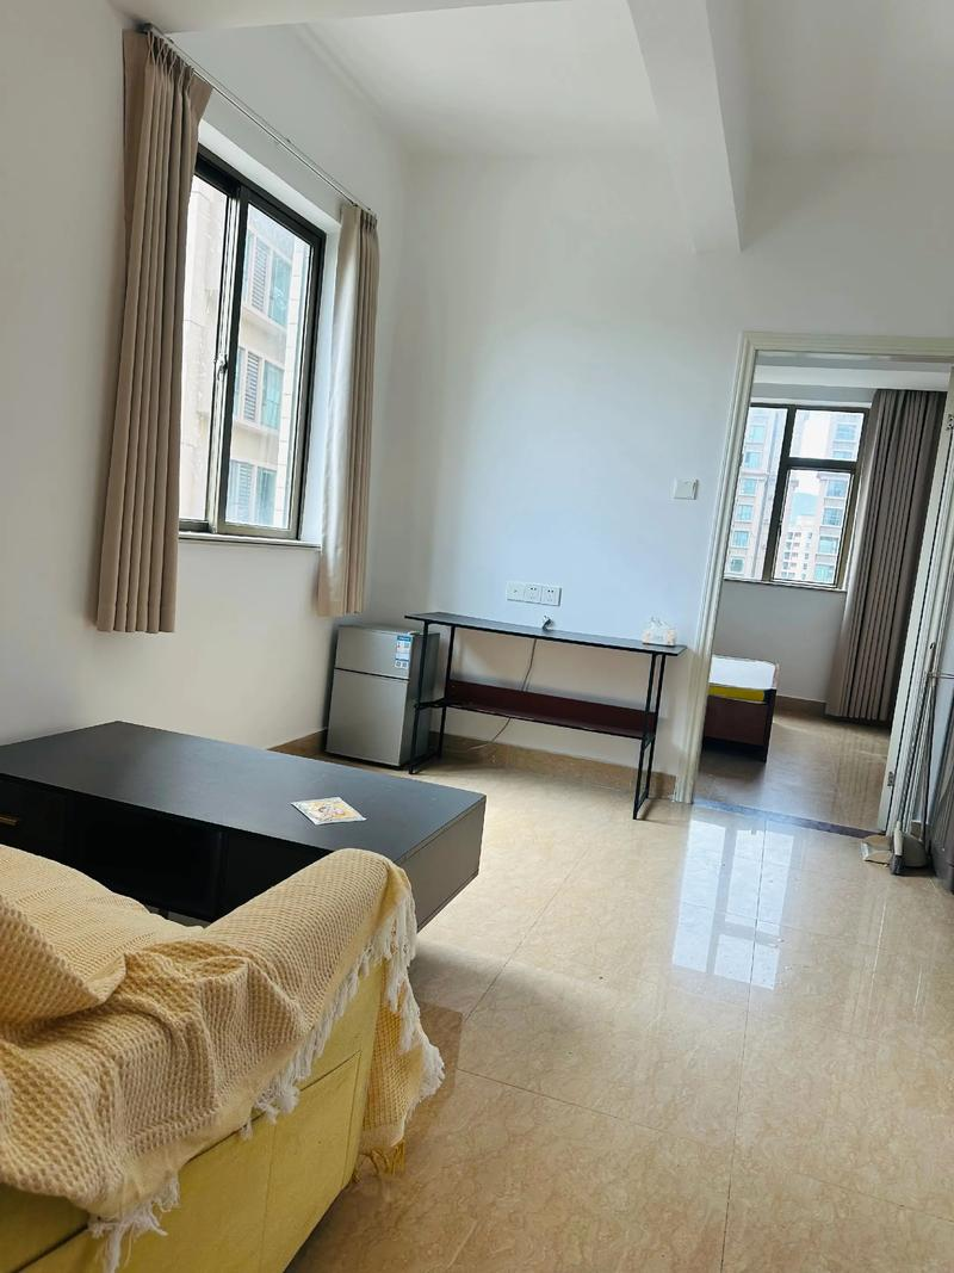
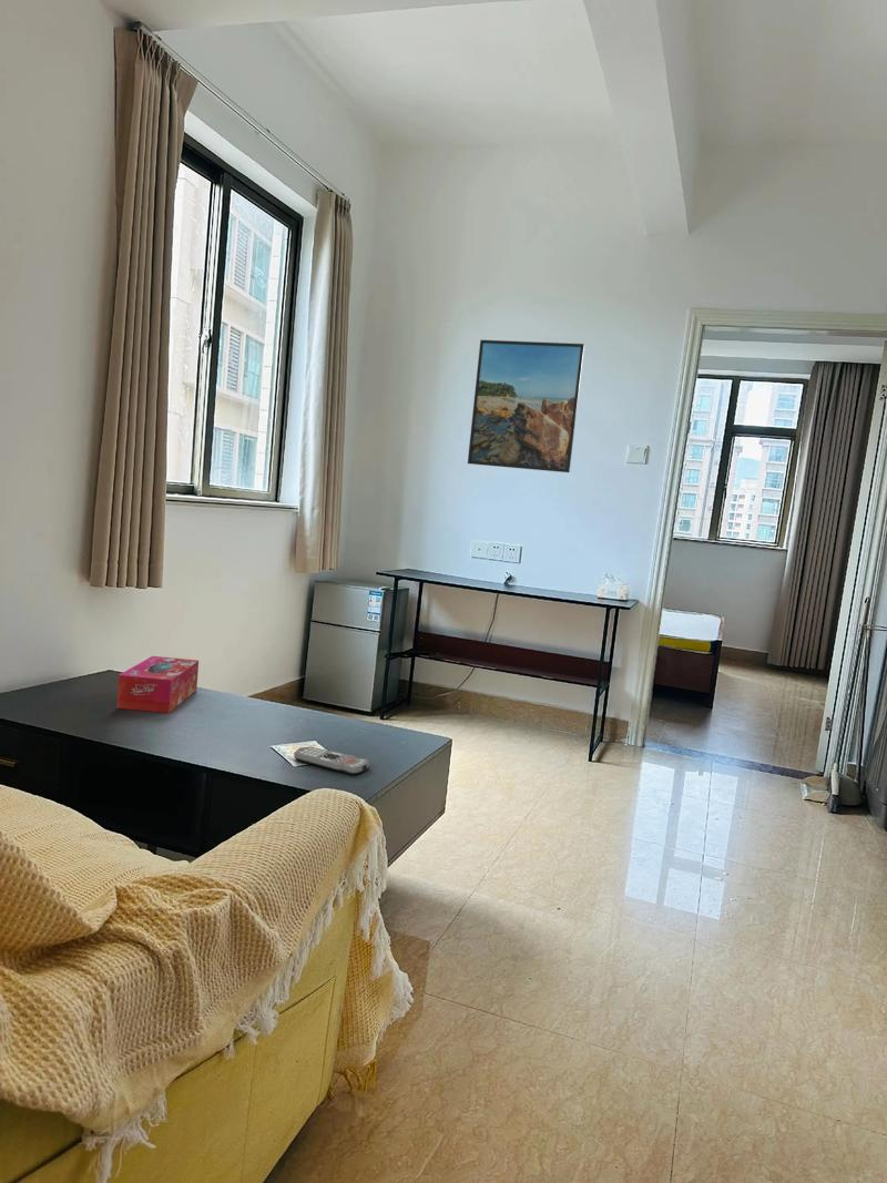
+ tissue box (160, 682)
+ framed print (524, 405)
+ remote control (329, 759)
